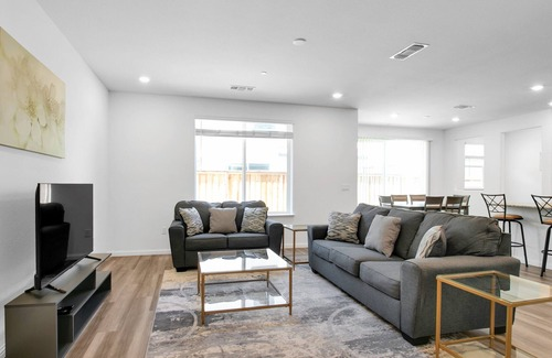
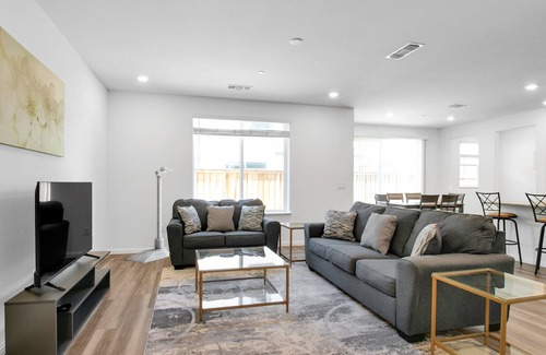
+ street lamp (157, 211)
